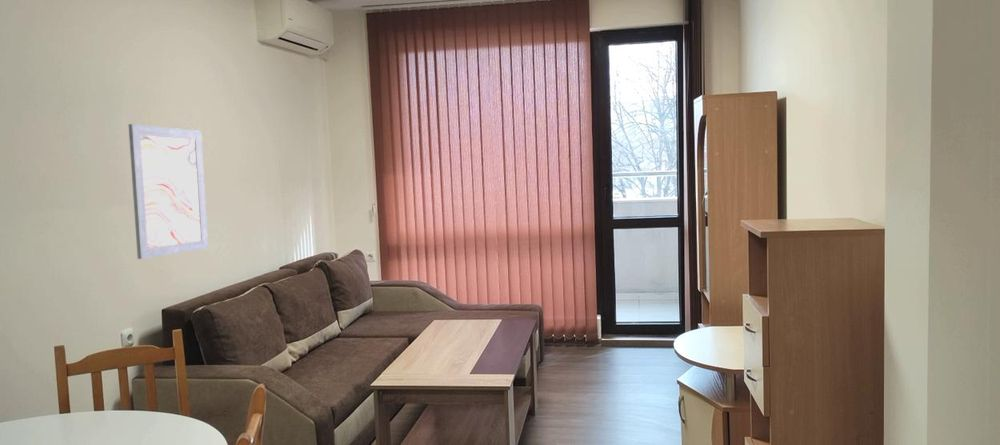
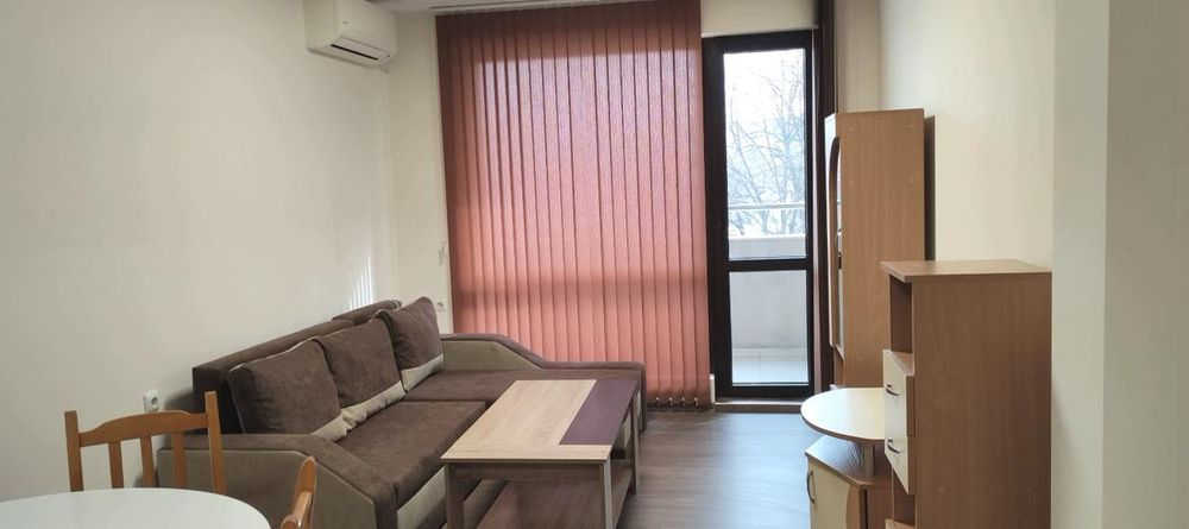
- wall art (171, 190)
